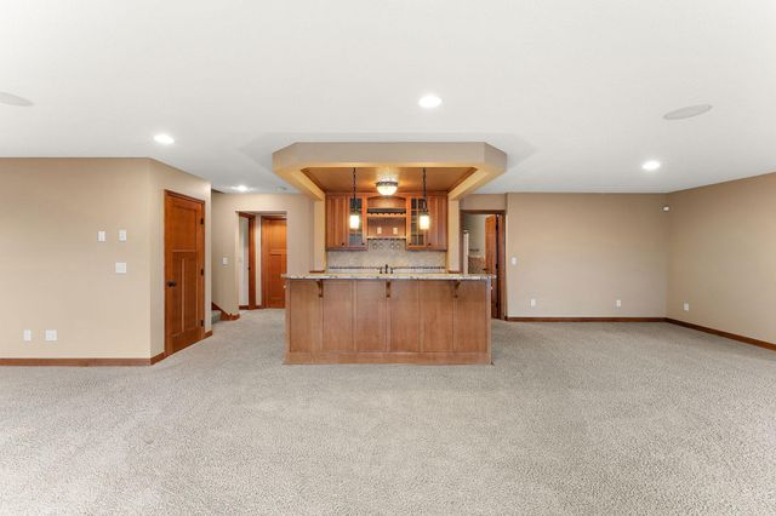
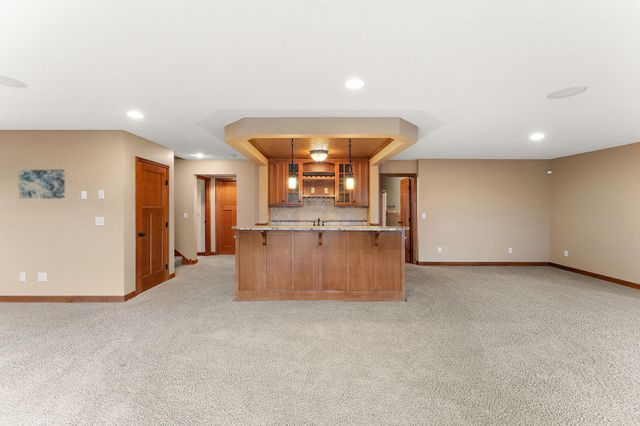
+ wall art (41, 184)
